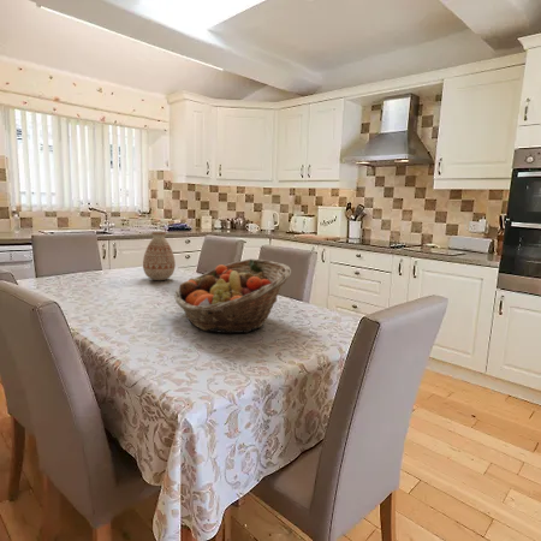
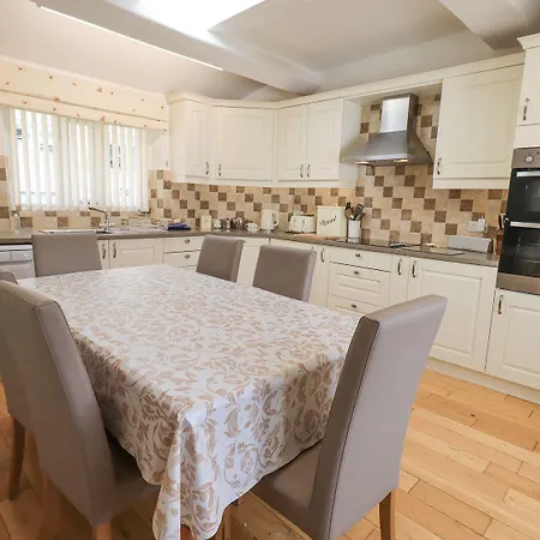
- fruit basket (231, 291)
- vase (159, 255)
